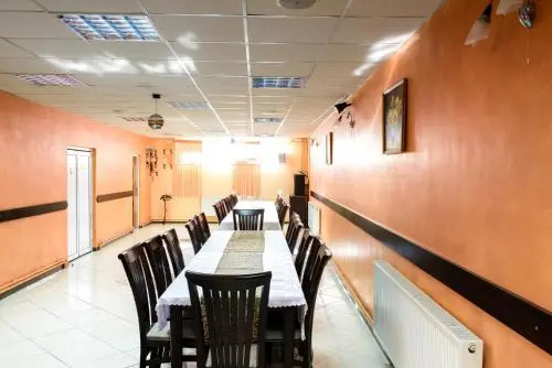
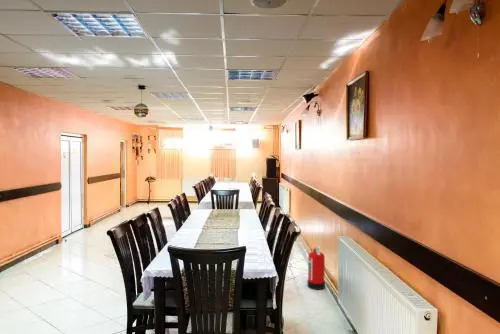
+ fire extinguisher (316, 265)
